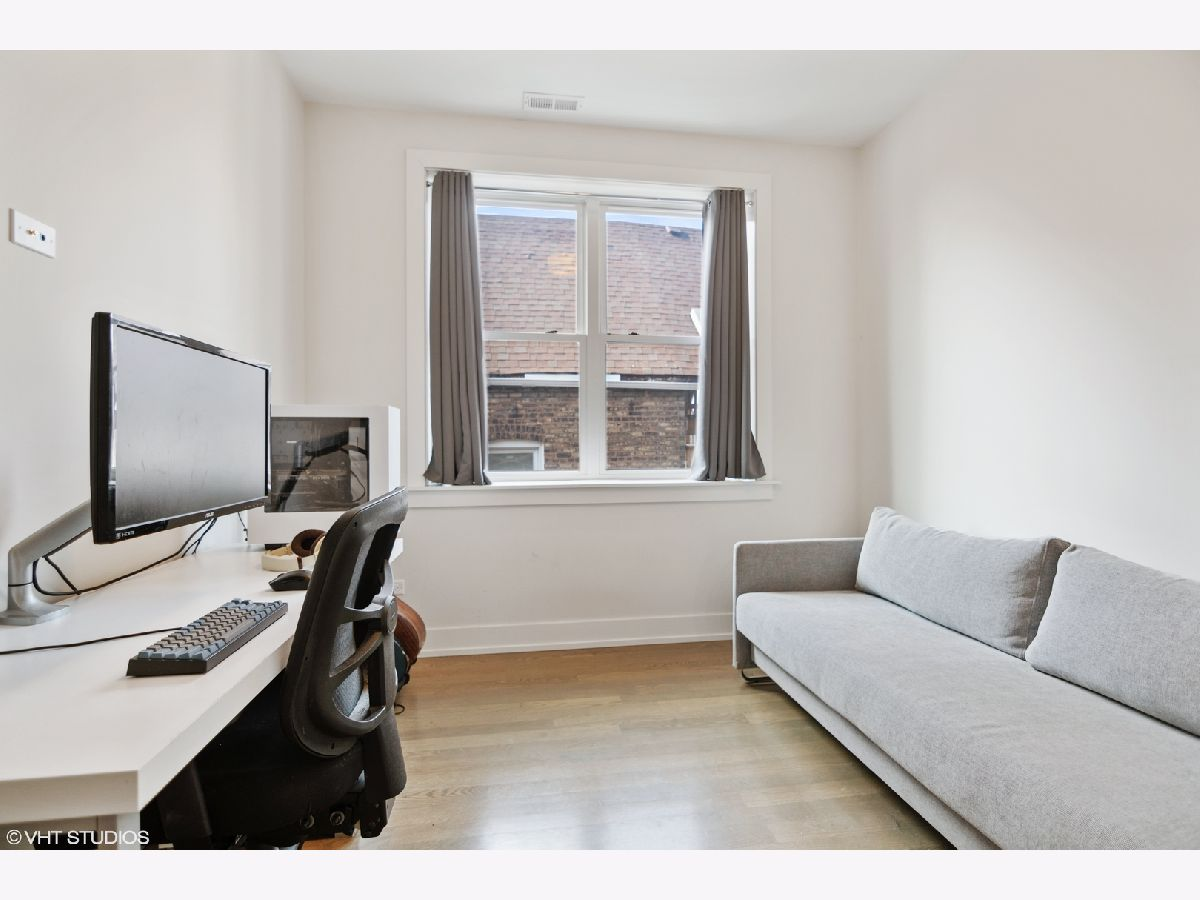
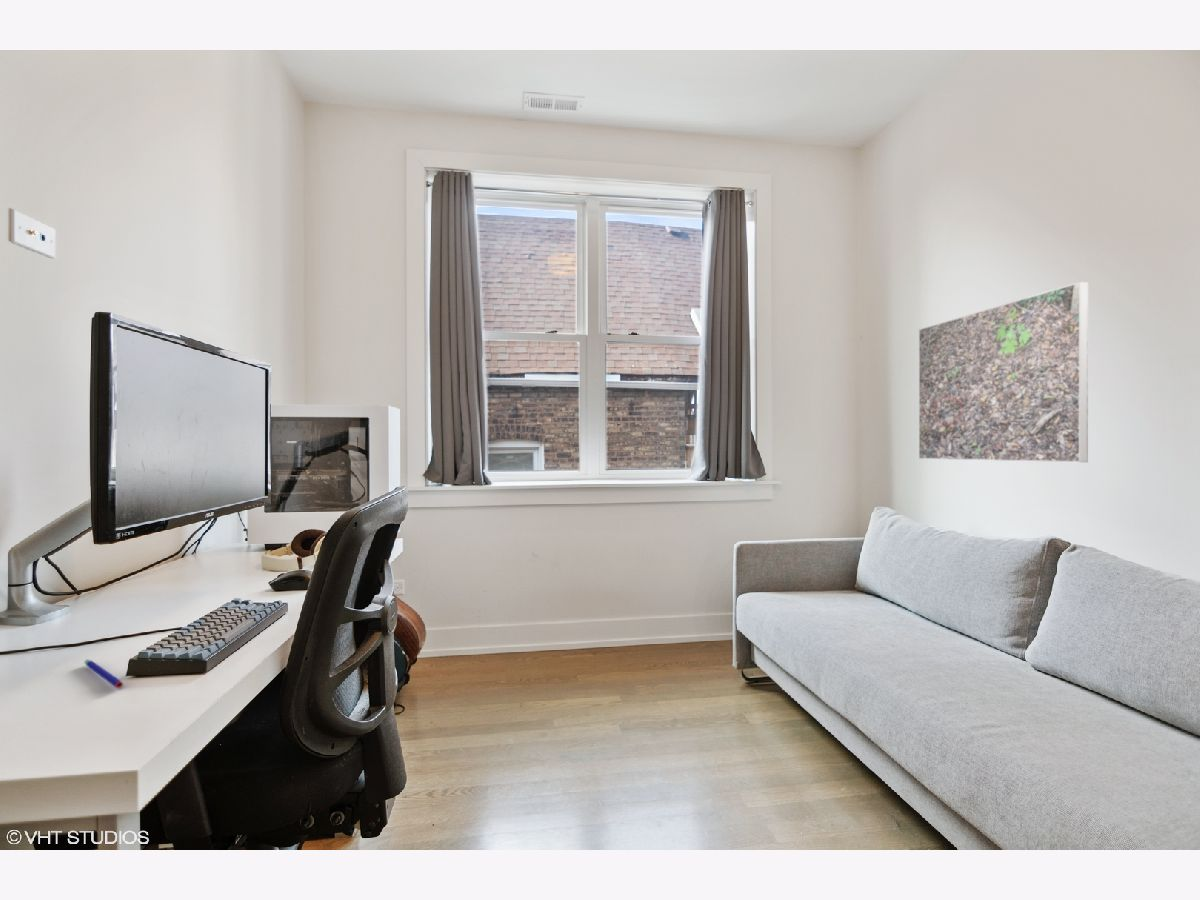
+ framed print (989, 384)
+ pen (102, 672)
